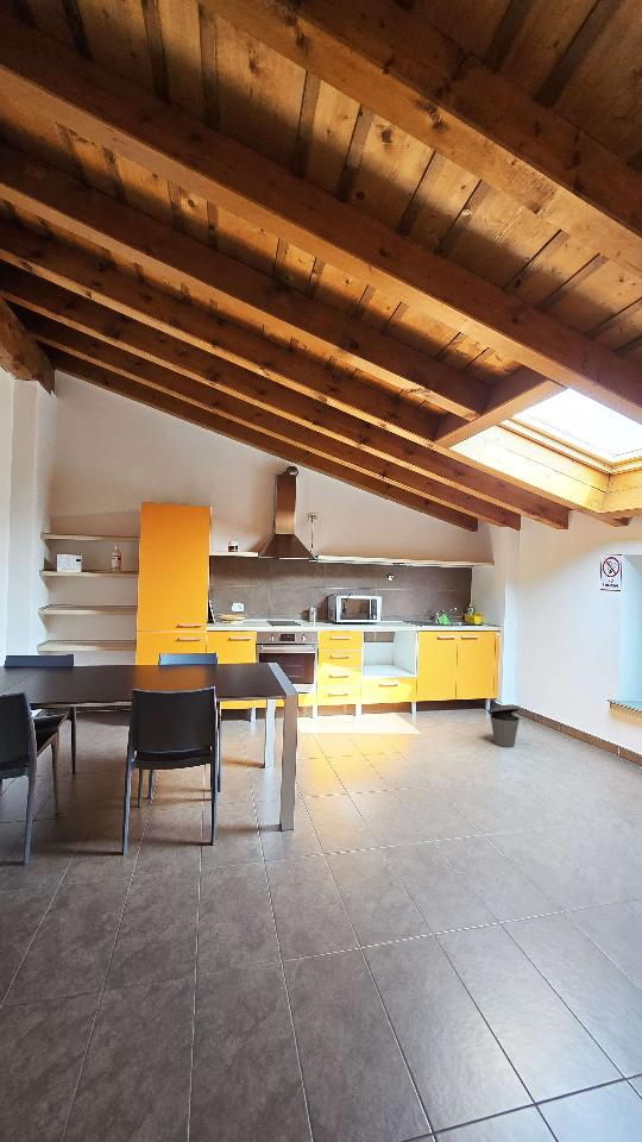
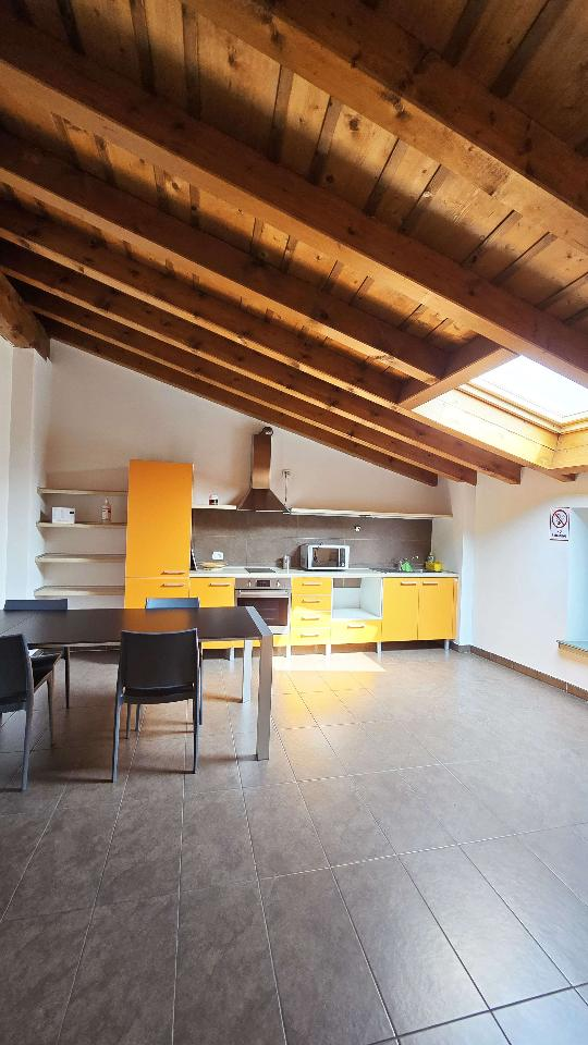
- trash can (503, 722)
